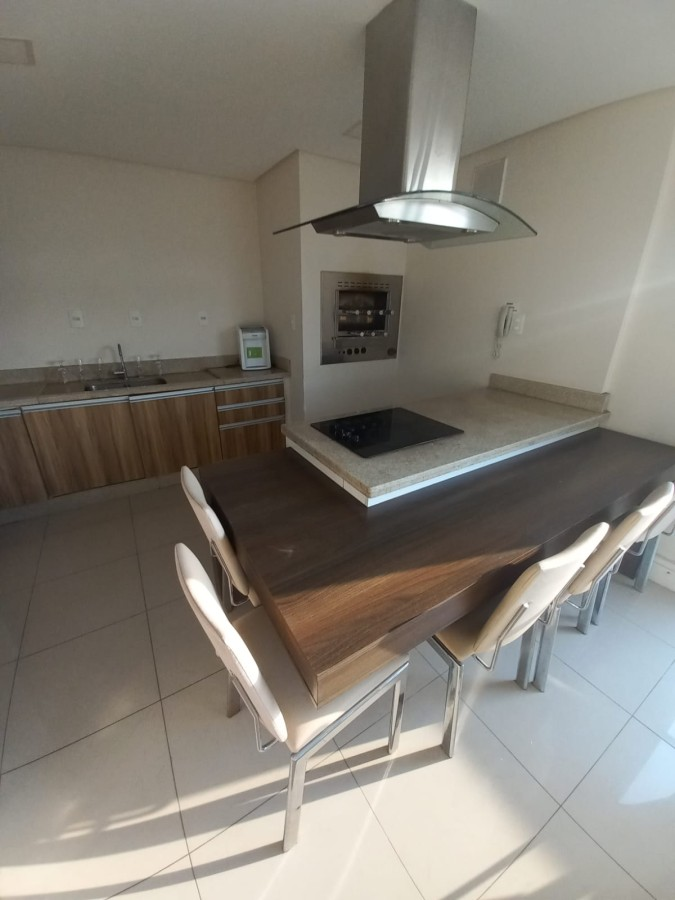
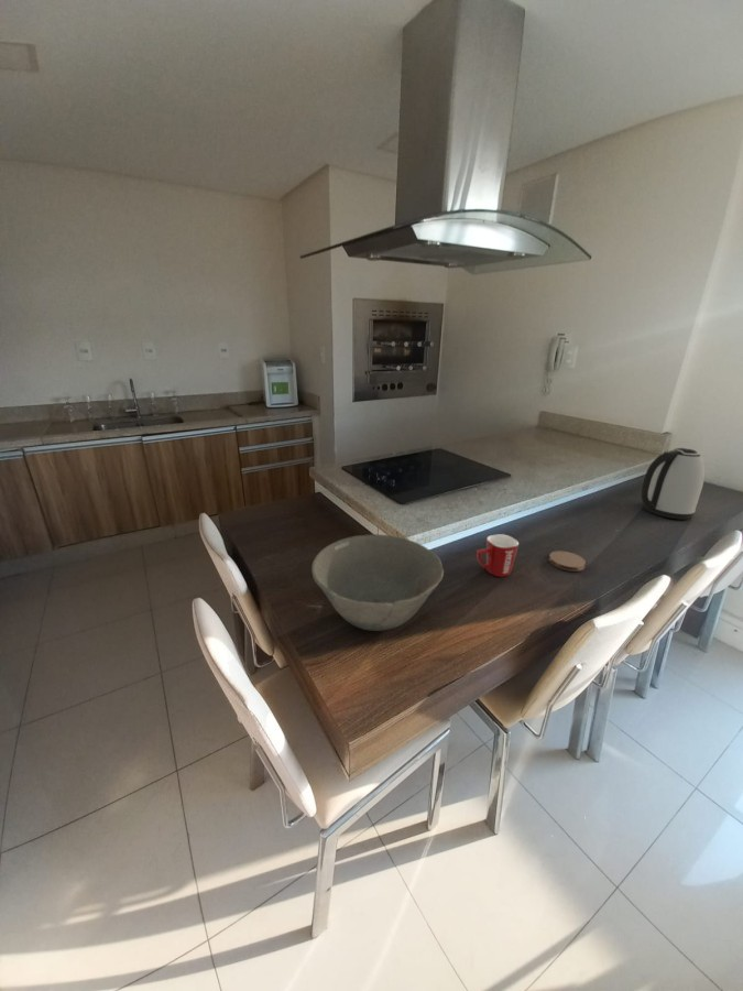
+ bowl (378, 589)
+ mug (494, 556)
+ coaster (566, 560)
+ kettle (669, 481)
